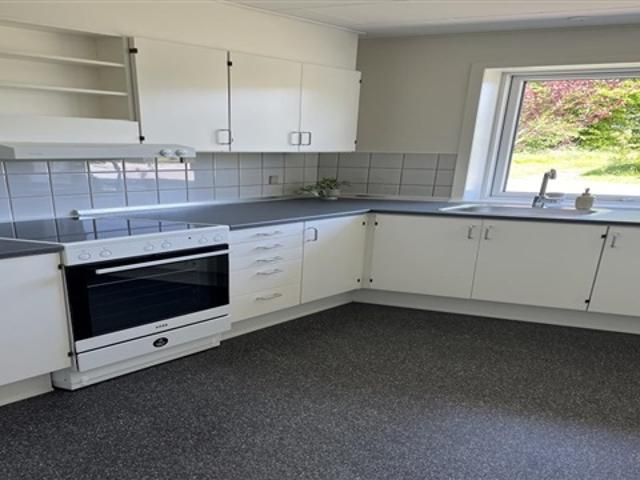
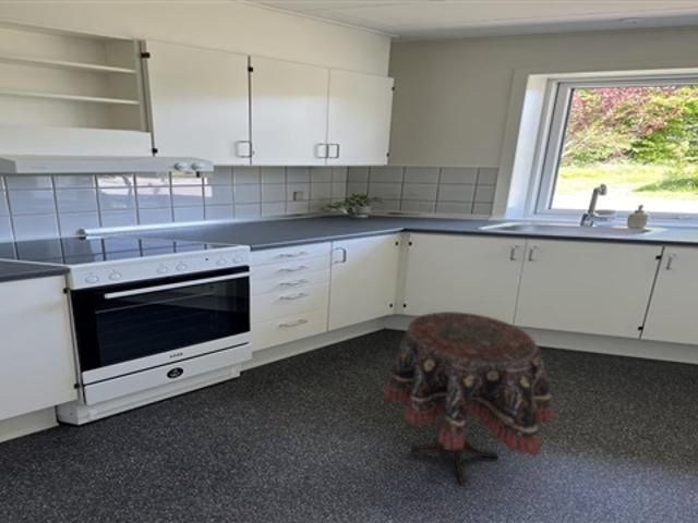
+ side table (467, 398)
